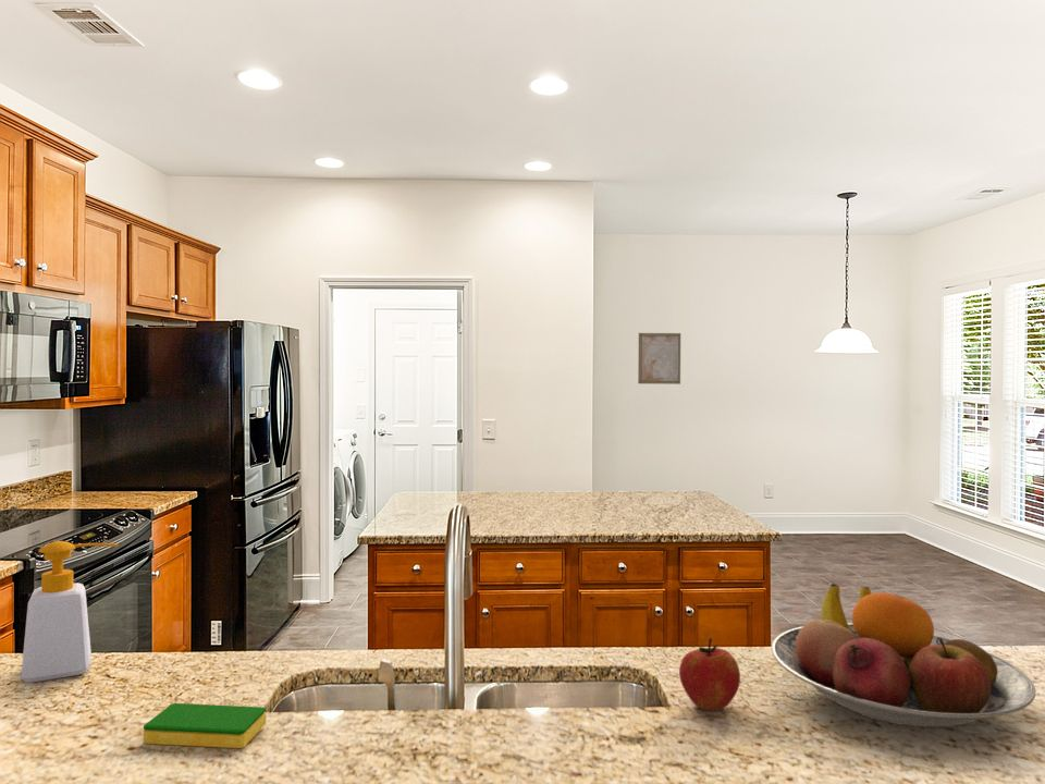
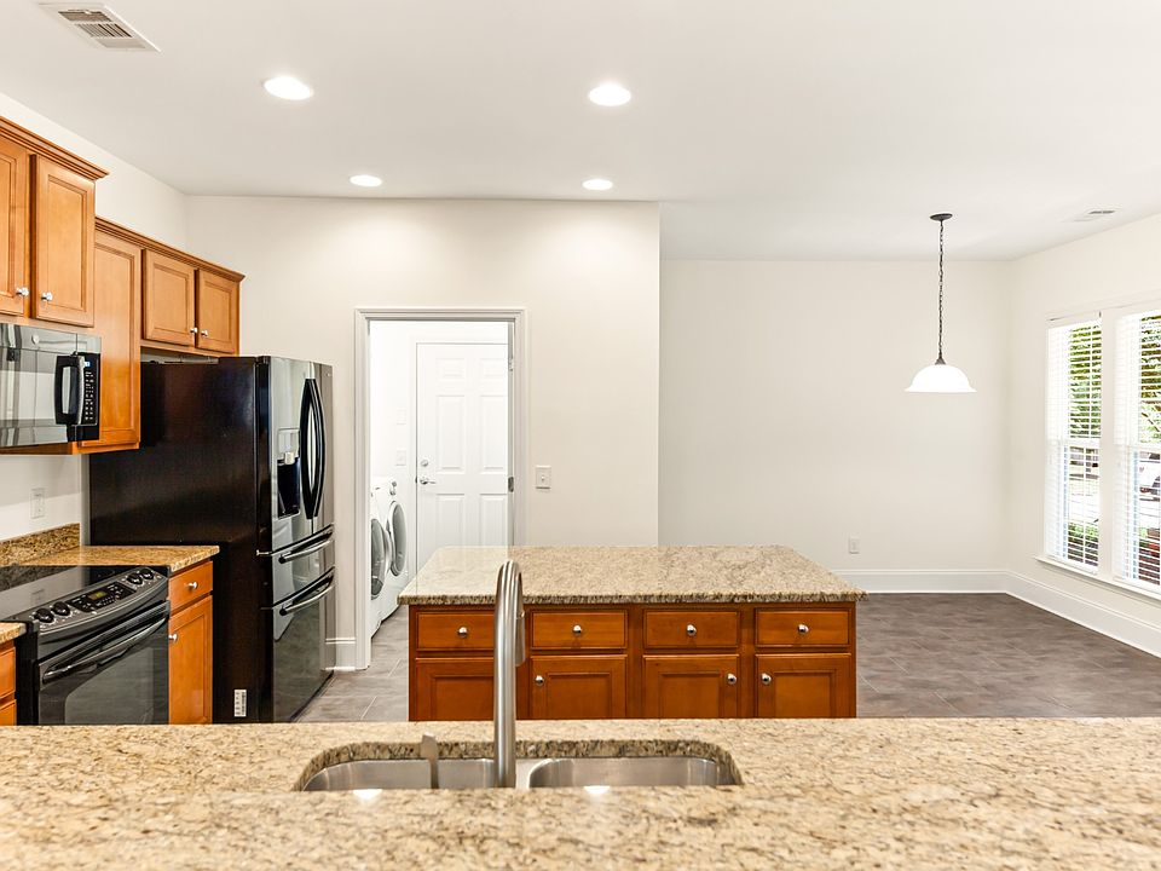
- soap bottle (72, 604)
- wall art (660, 358)
- apple (709, 672)
- dish sponge (206, 724)
- fruit bowl (894, 652)
